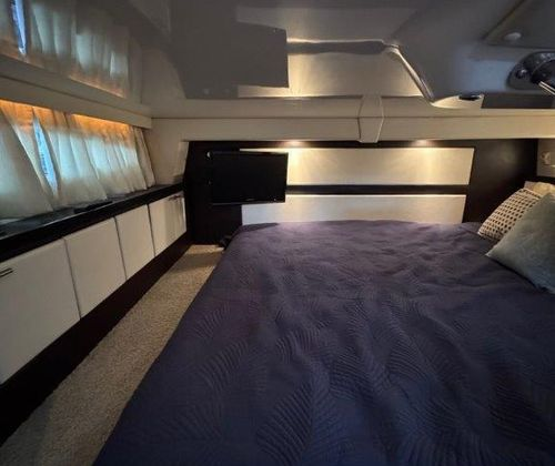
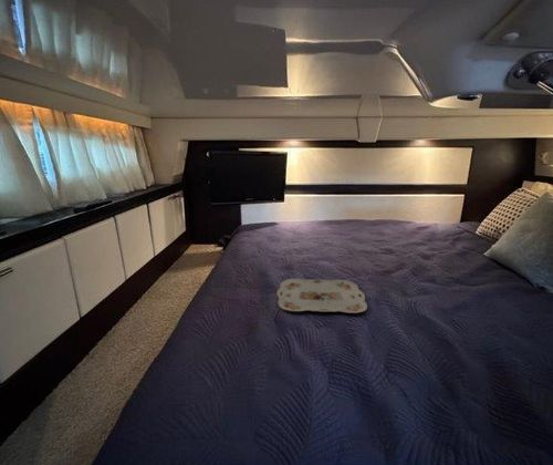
+ serving tray (320, 294)
